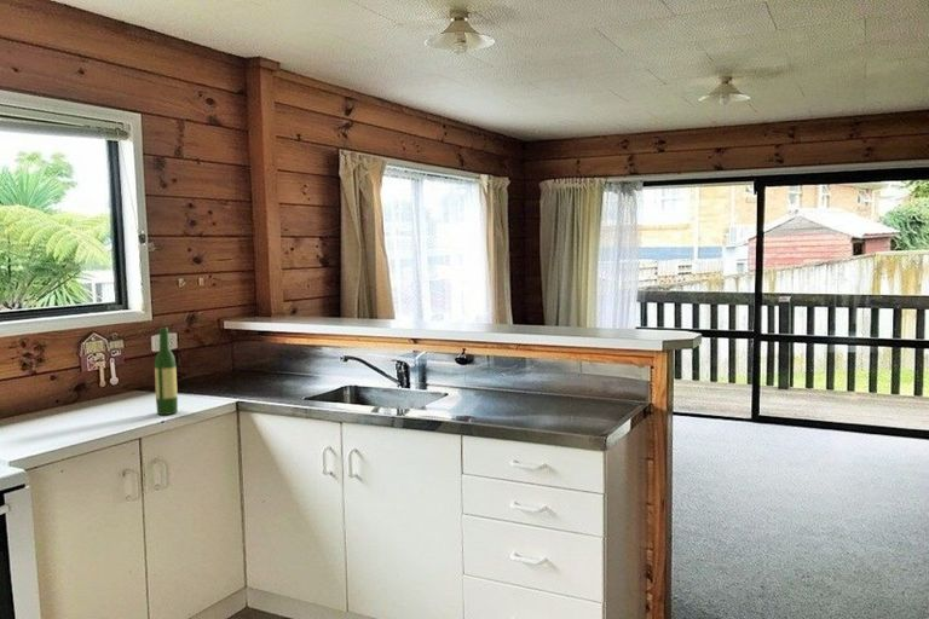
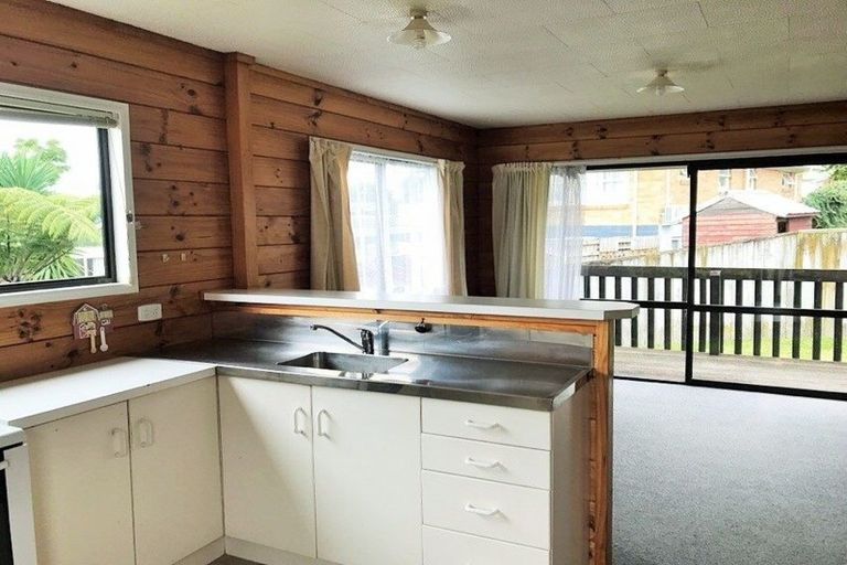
- wine bottle (165, 370)
